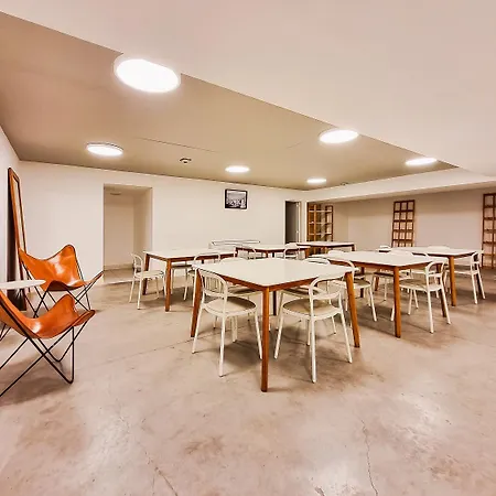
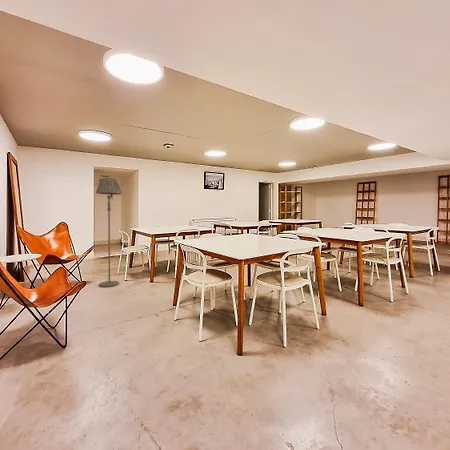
+ floor lamp (109, 231)
